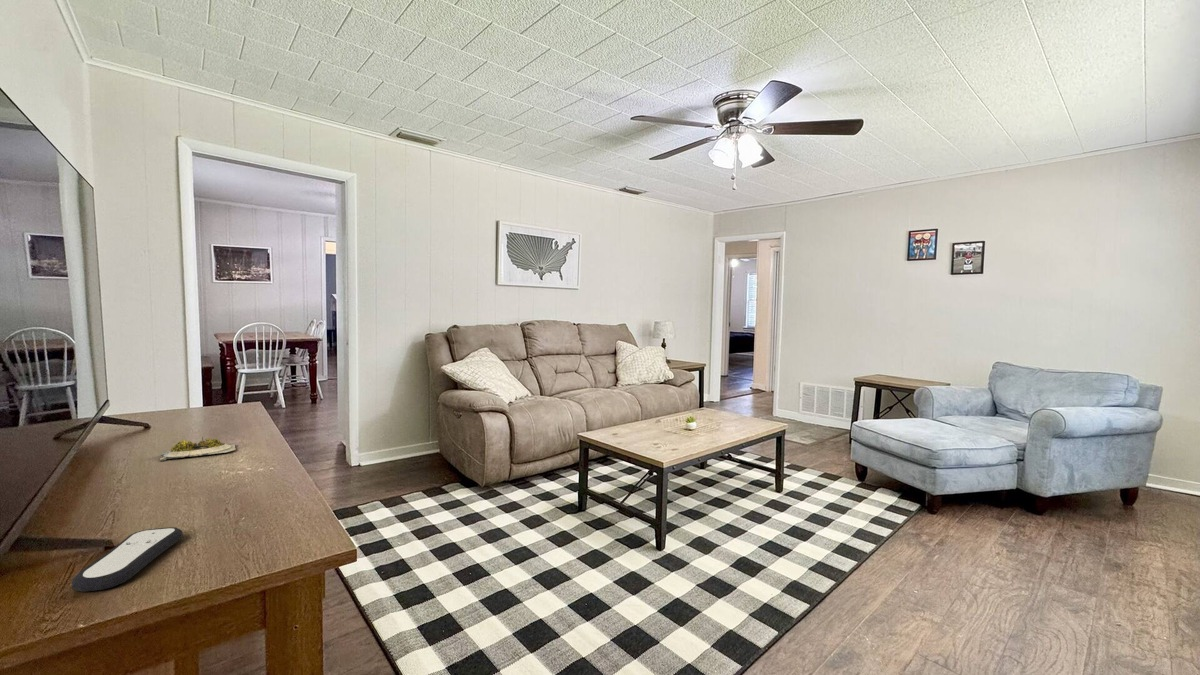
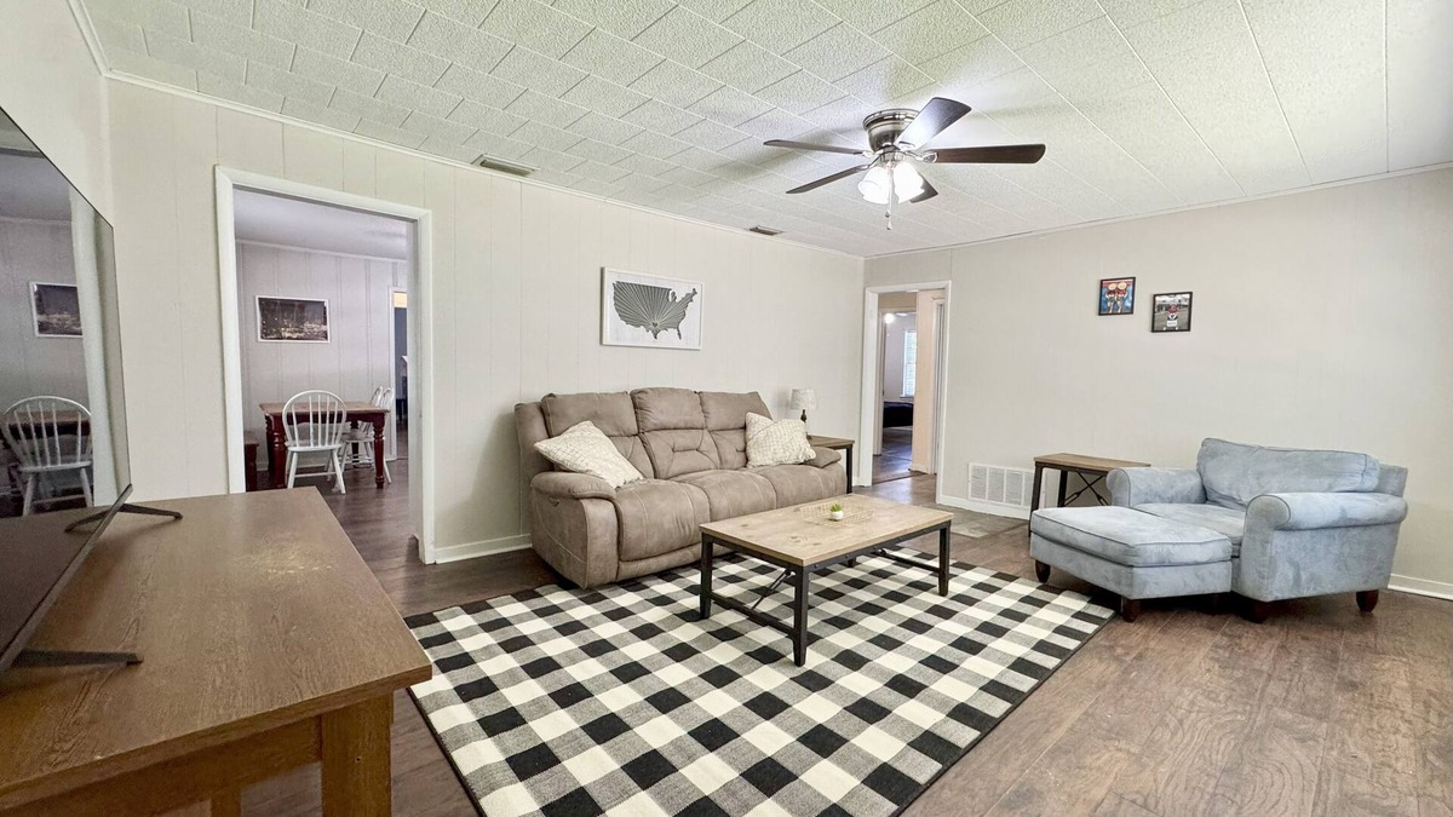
- succulent plant (199, 445)
- remote control (130, 555)
